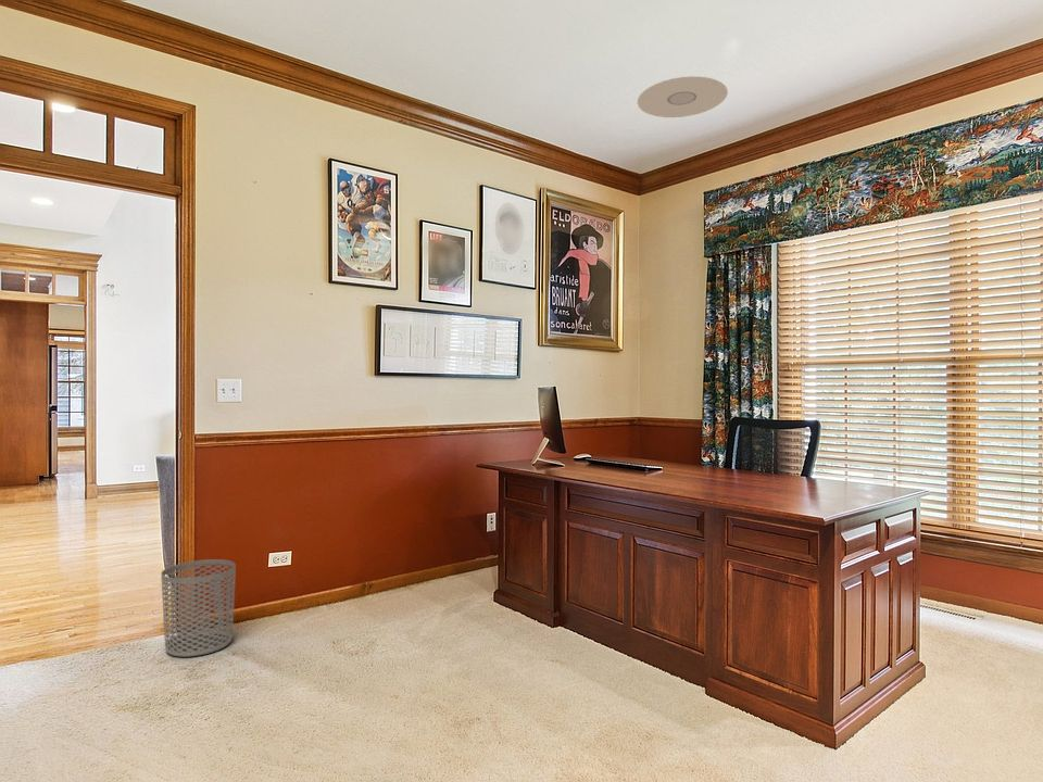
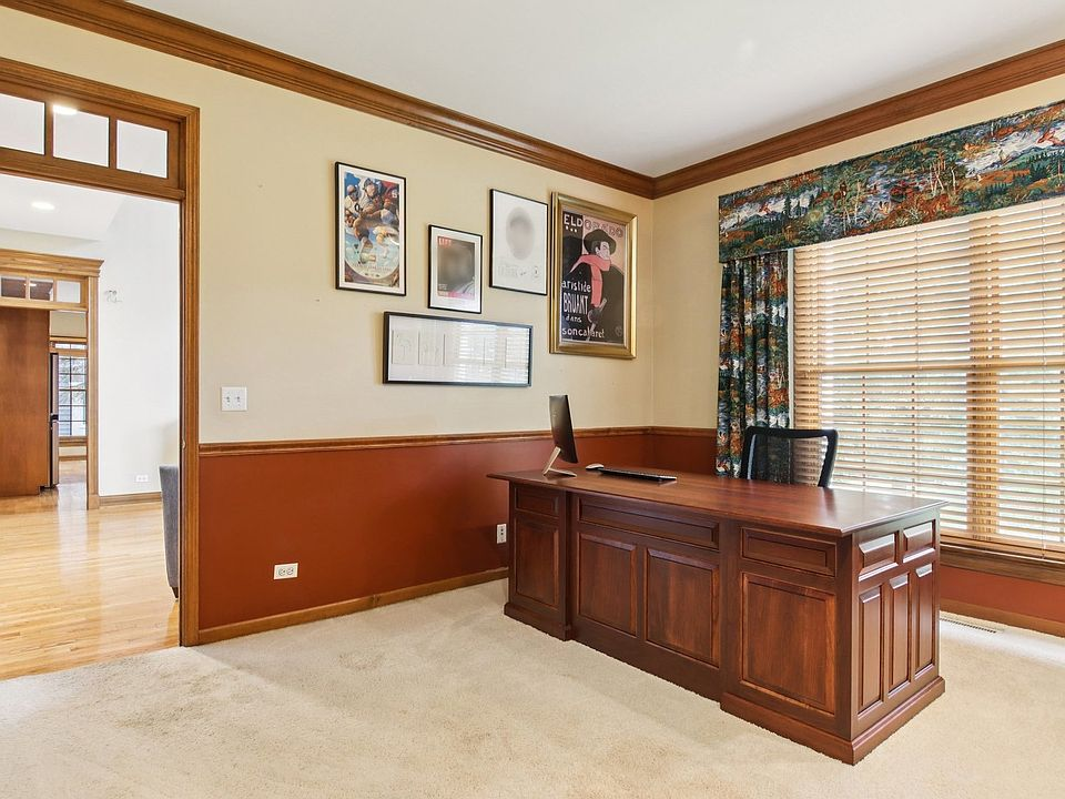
- ceiling light (681, 98)
- waste bin (199, 606)
